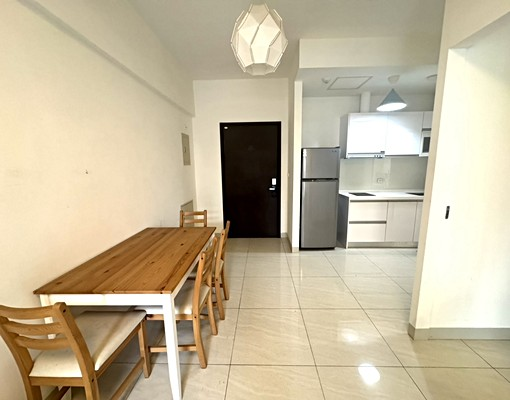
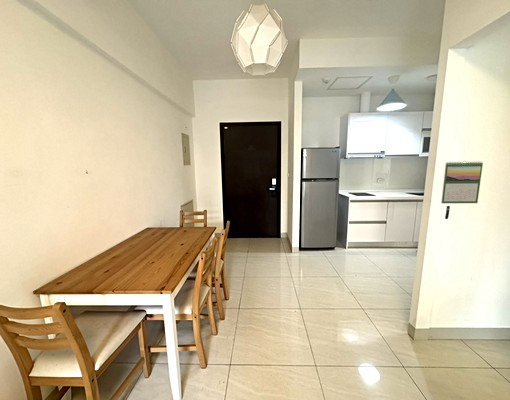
+ calendar (461, 182)
